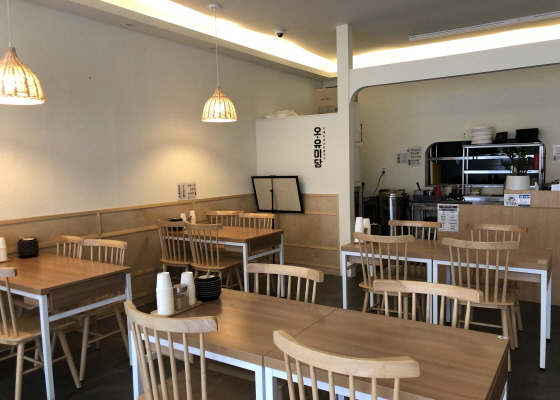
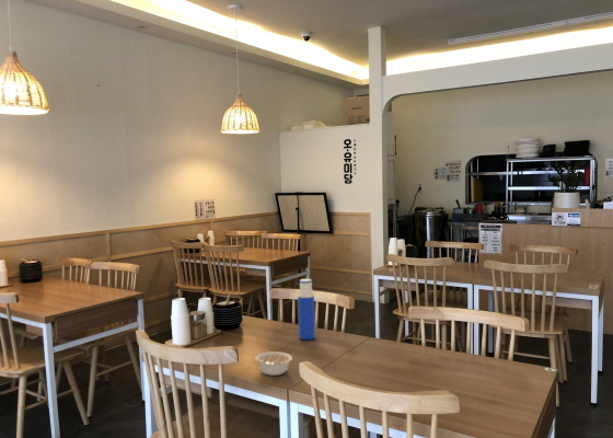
+ legume (275, 362)
+ water bottle (305, 308)
